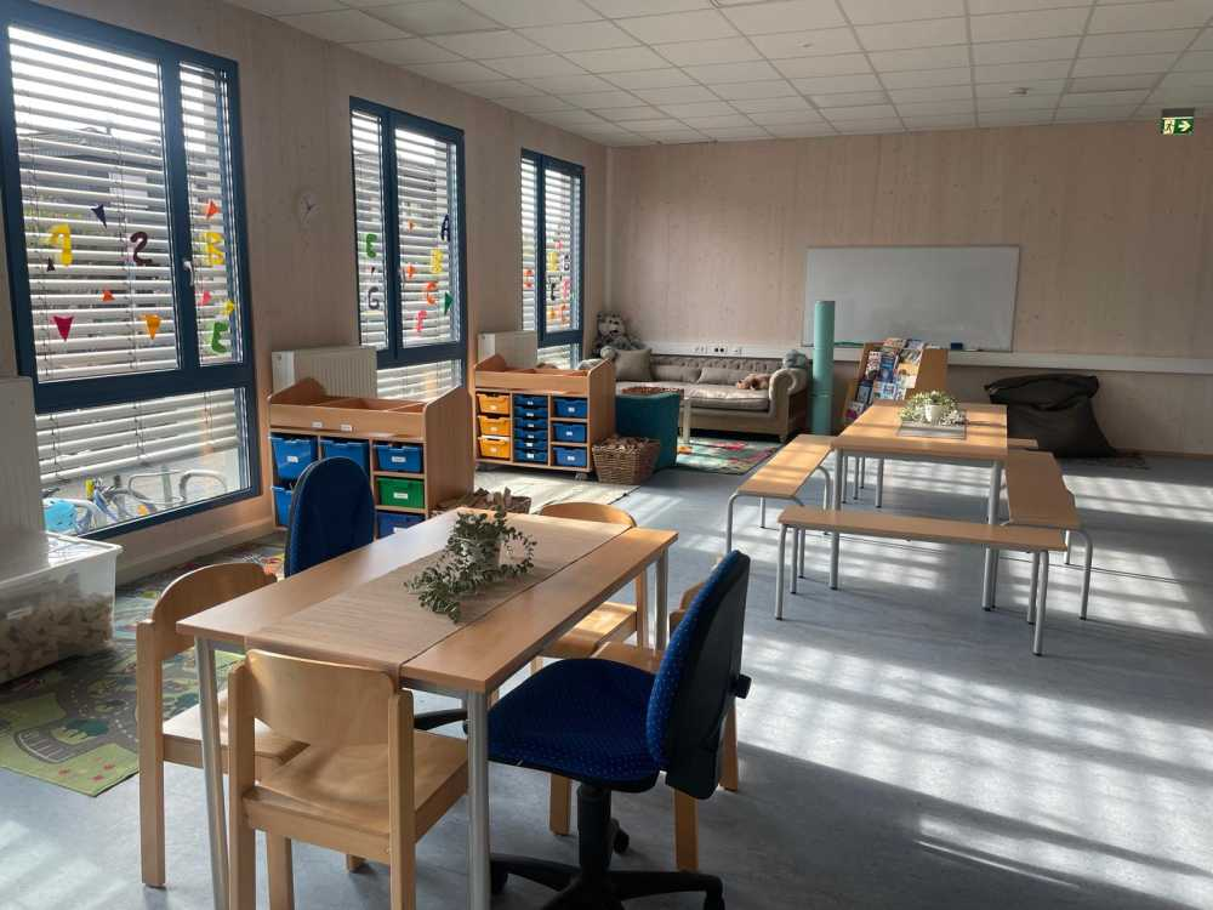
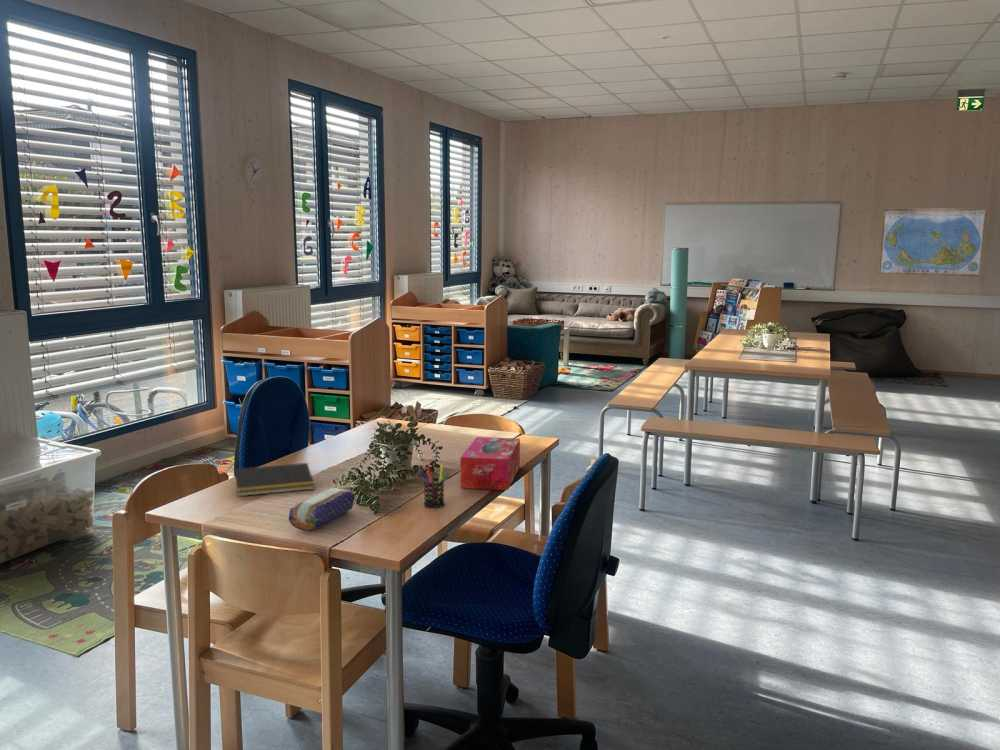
+ world map (931, 242)
+ notepad (274, 478)
+ pencil case (322, 507)
+ pen holder (435, 484)
+ tissue box (491, 462)
